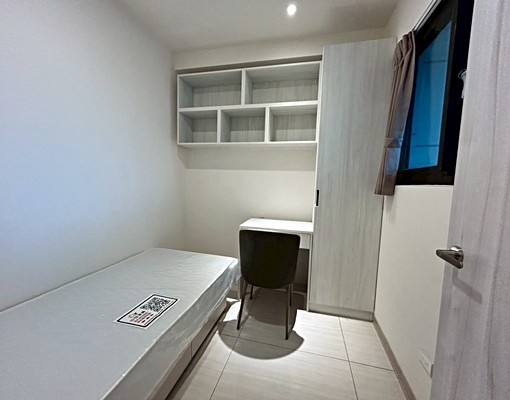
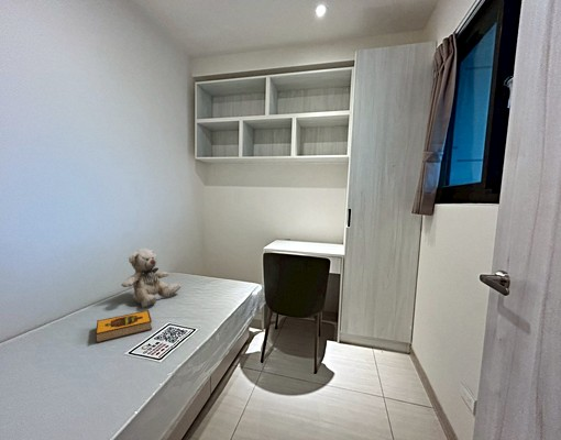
+ hardback book (124, 323)
+ teddy bear (154, 274)
